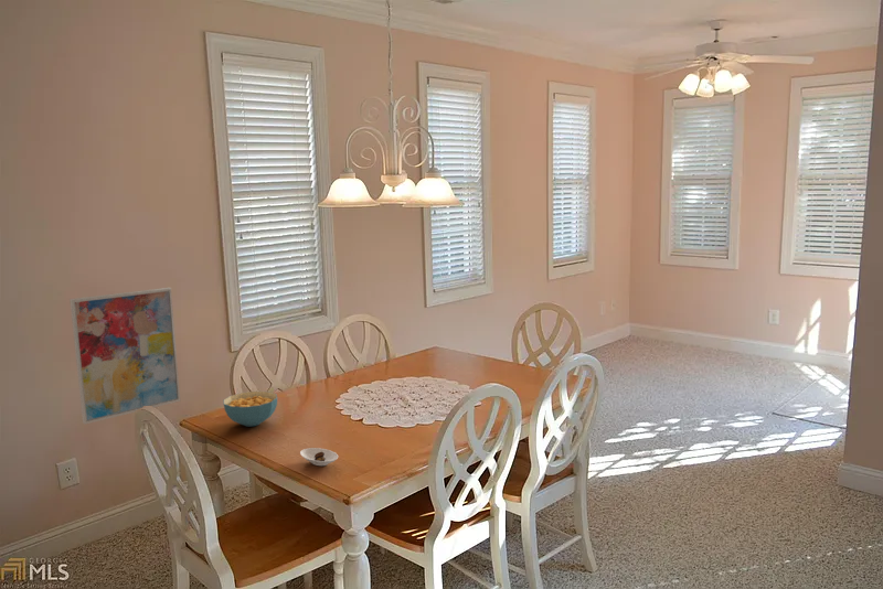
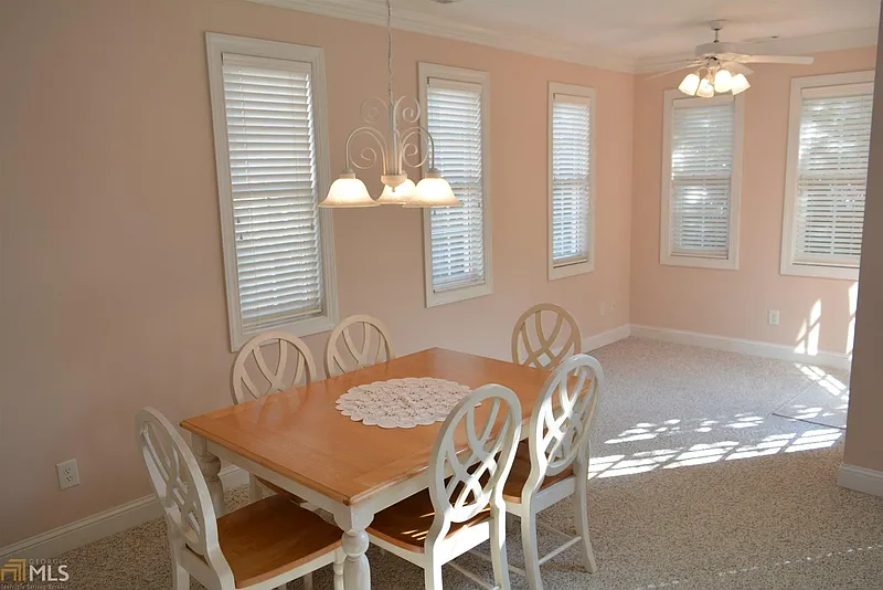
- cereal bowl (251, 410)
- wall art (128, 353)
- saucer (319, 457)
